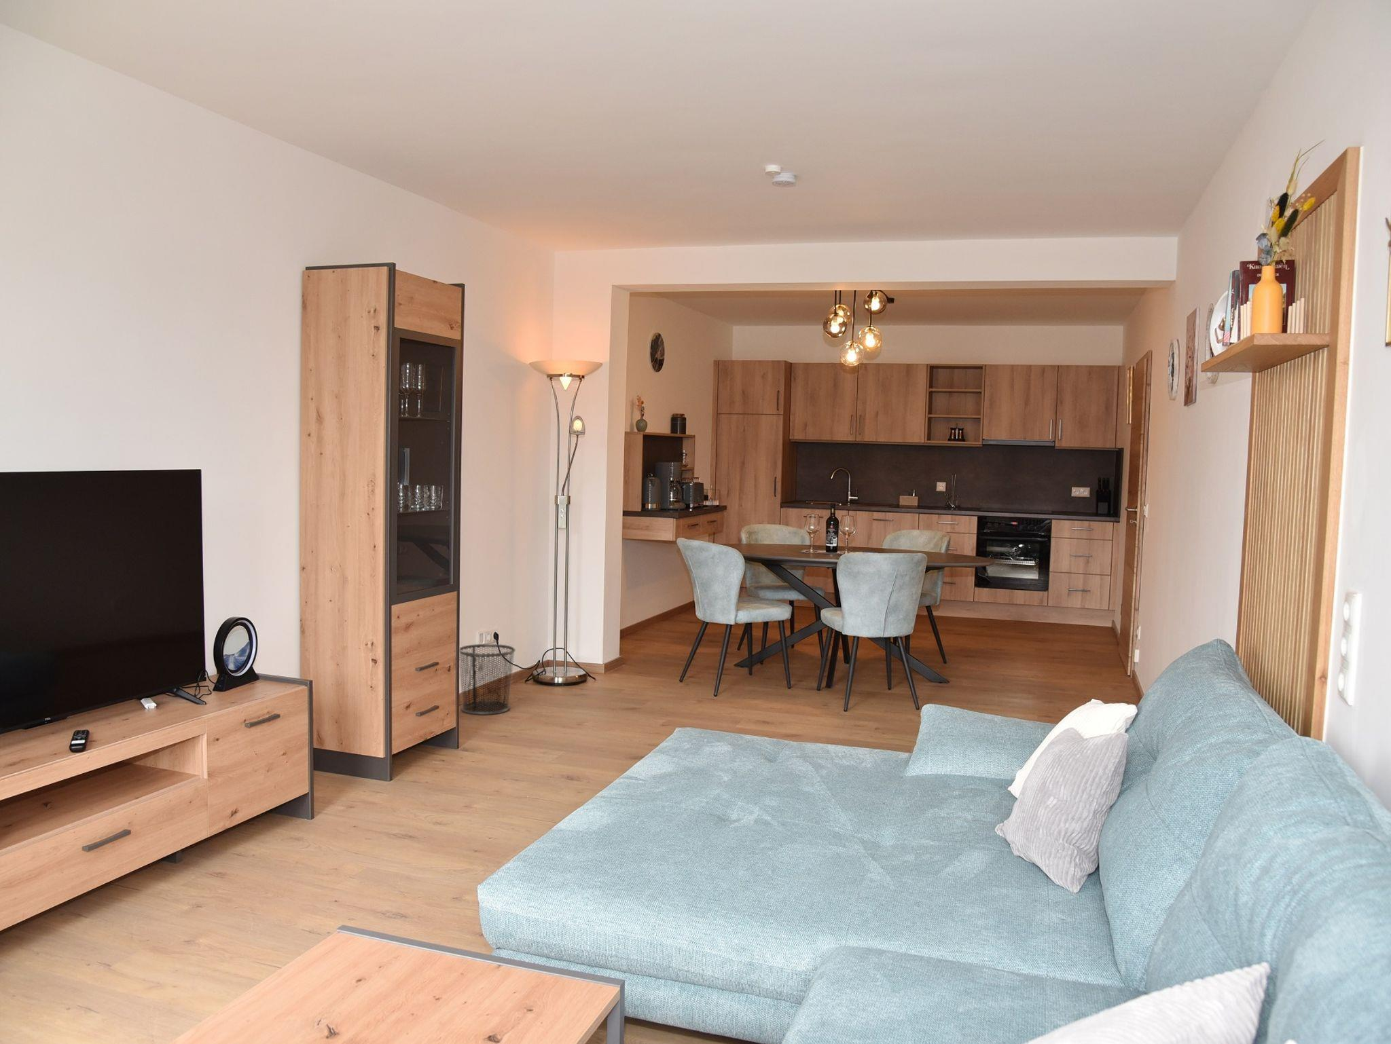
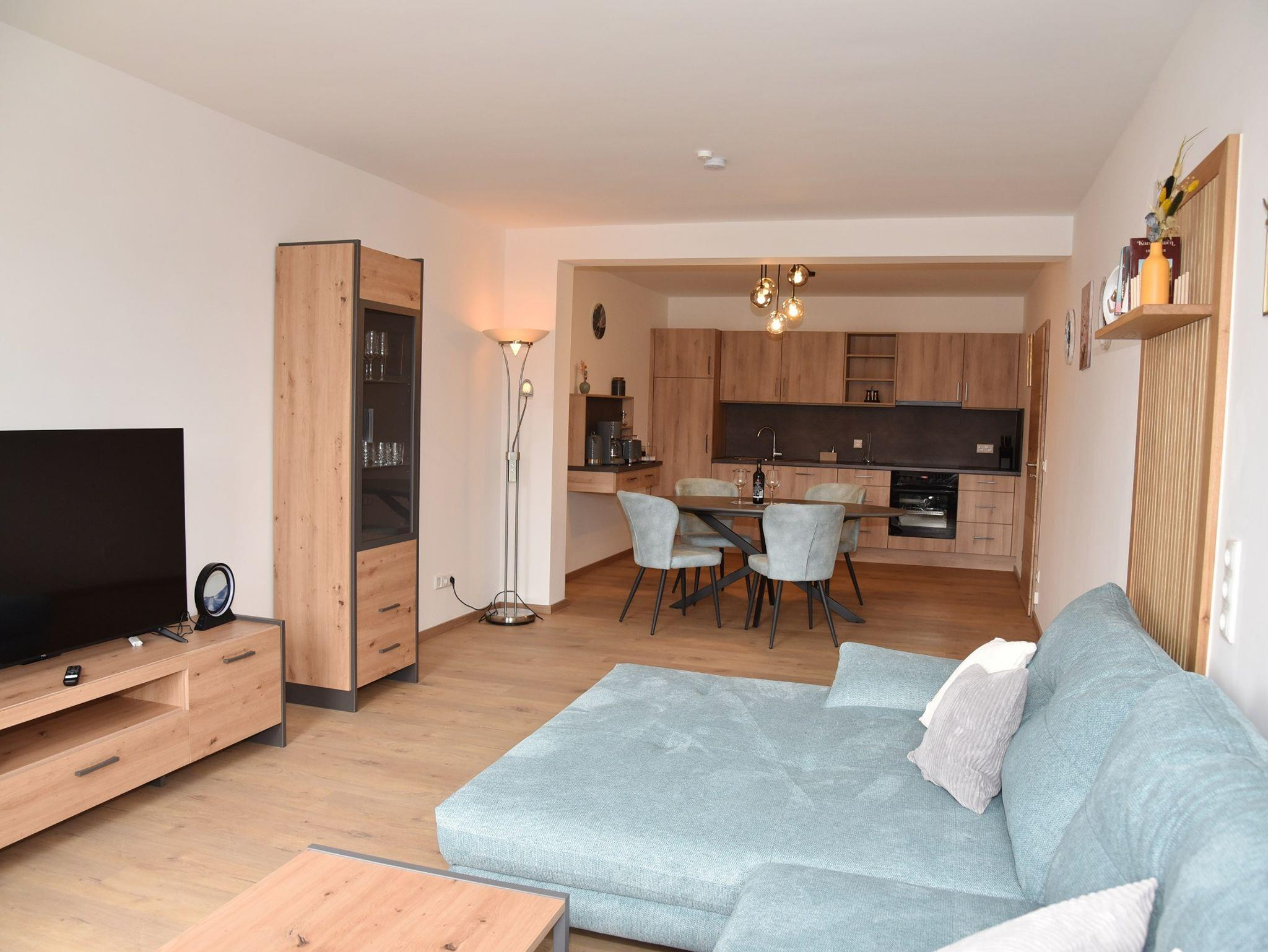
- waste bin (486, 679)
